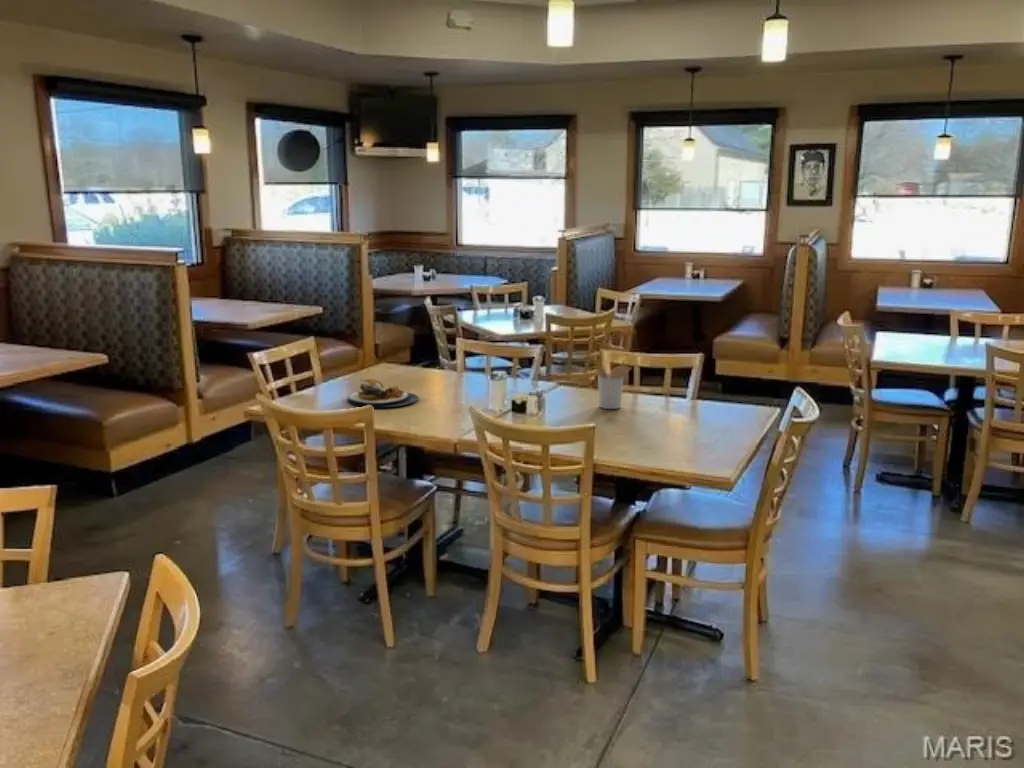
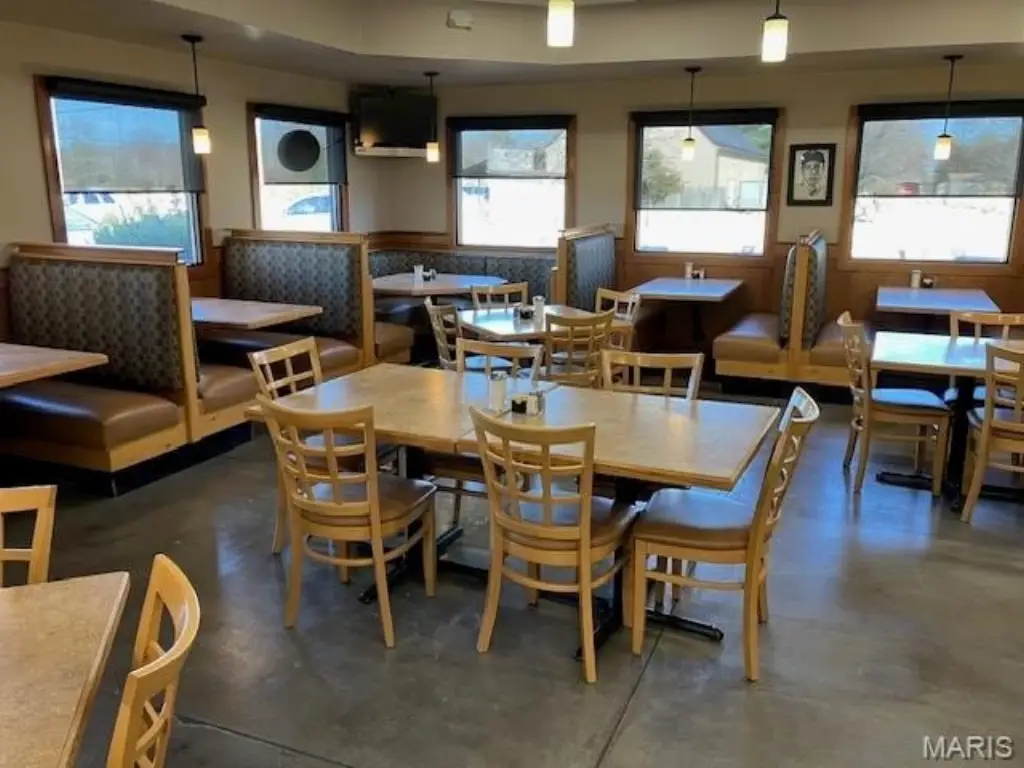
- plate (383, 389)
- utensil holder (614, 385)
